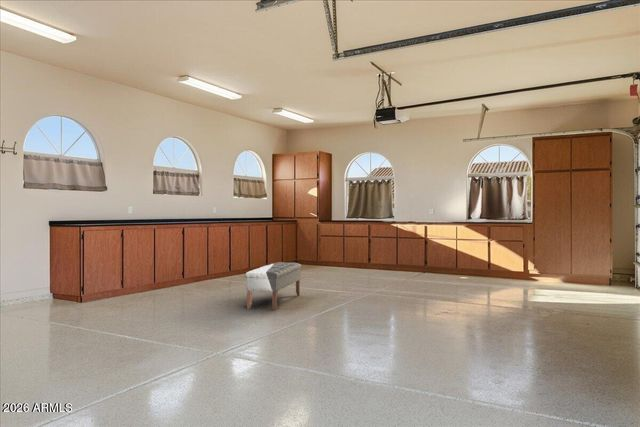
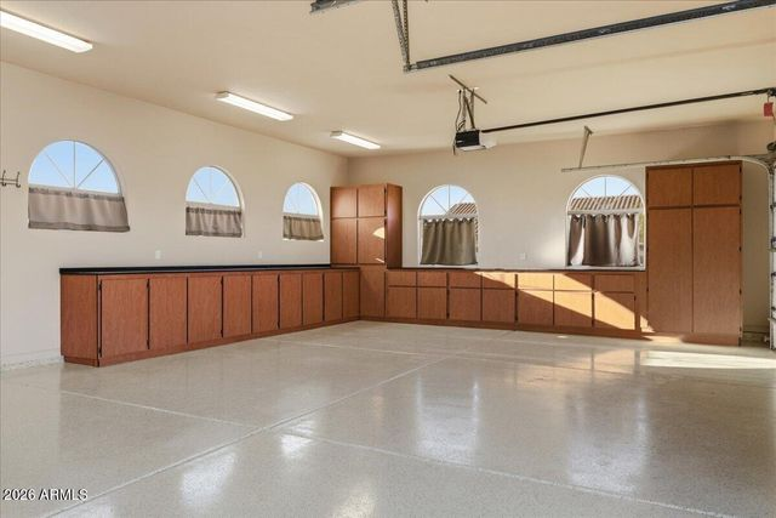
- bench (275, 283)
